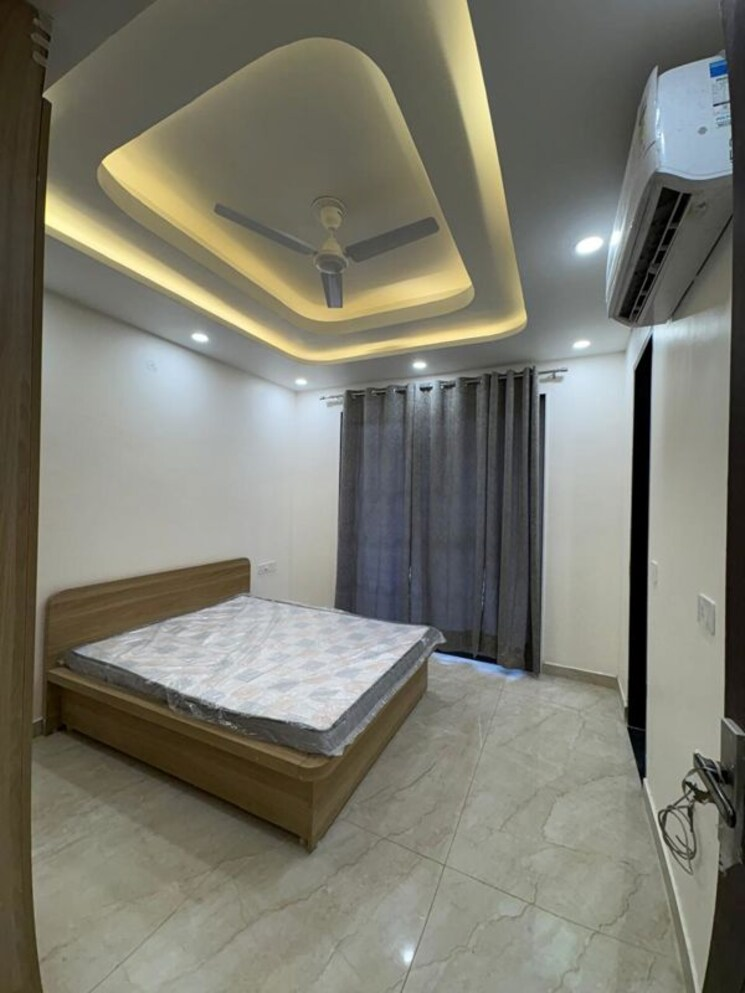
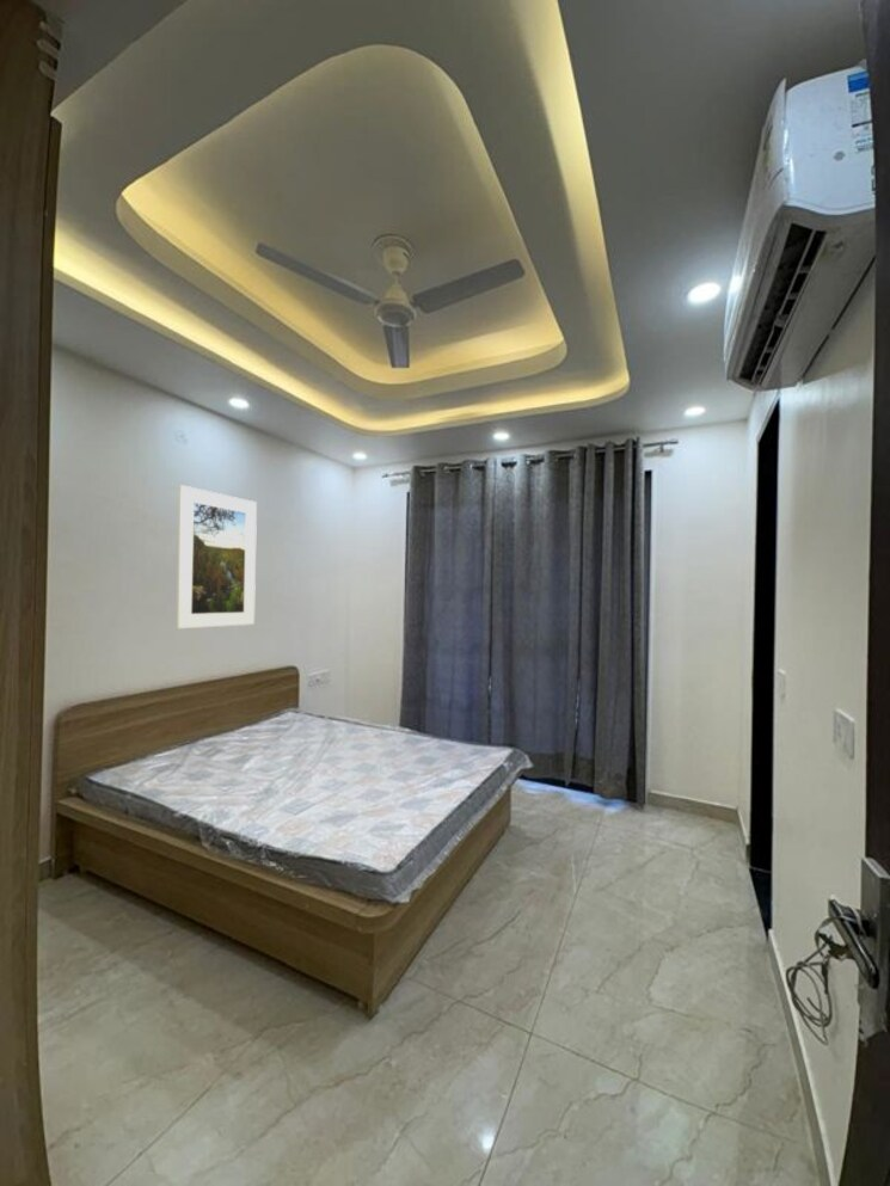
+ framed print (219, 560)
